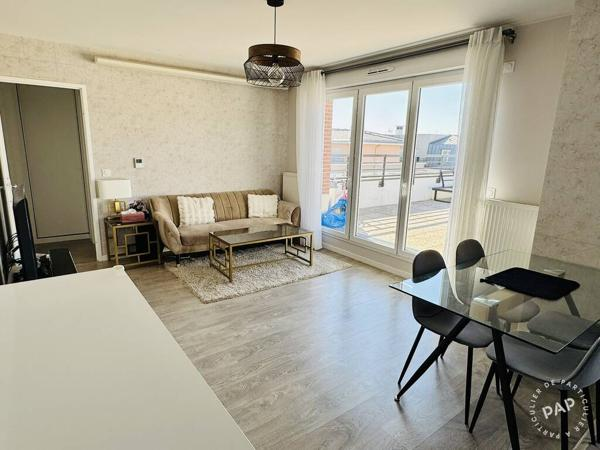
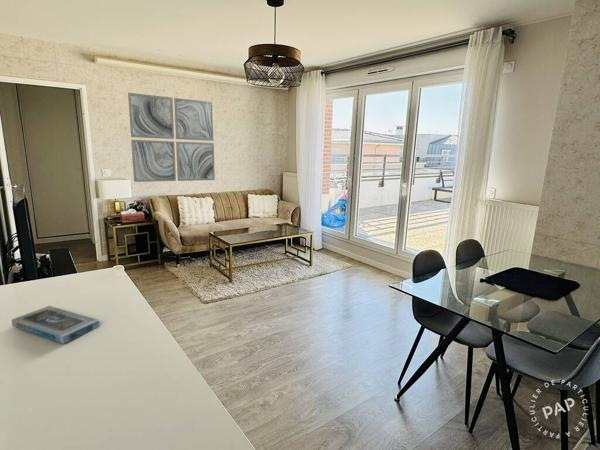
+ speaker (55, 323)
+ wall art (173, 141)
